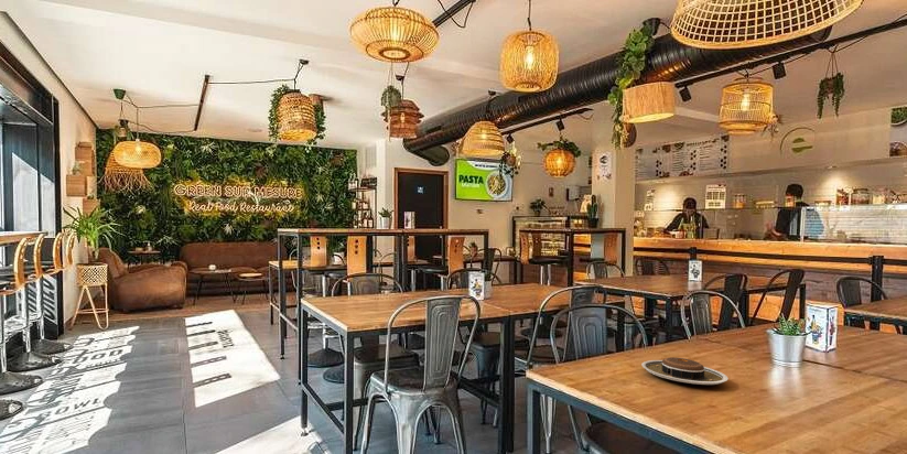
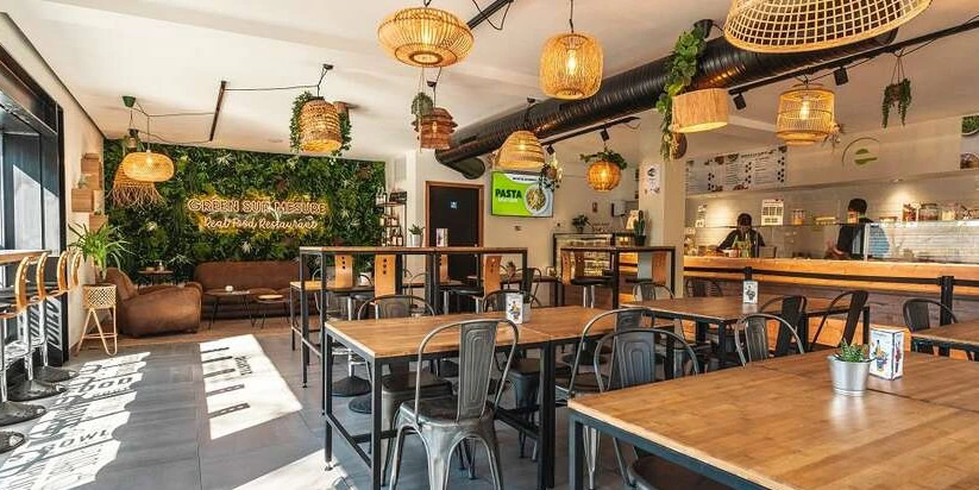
- plate (682, 368)
